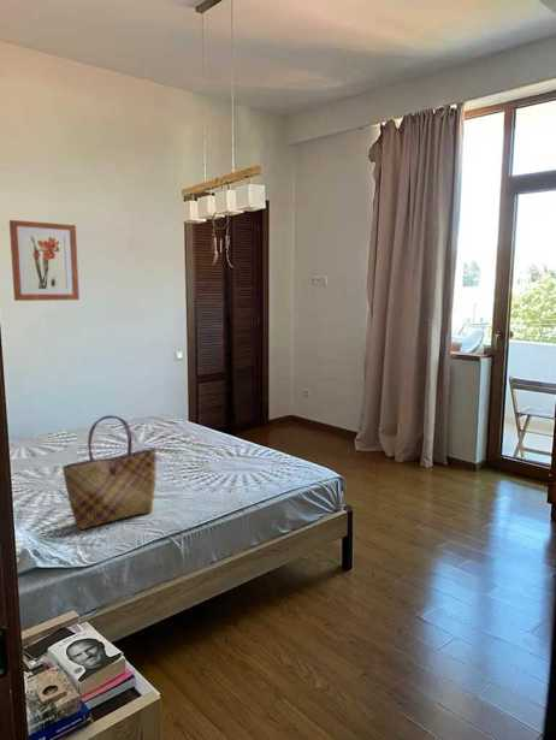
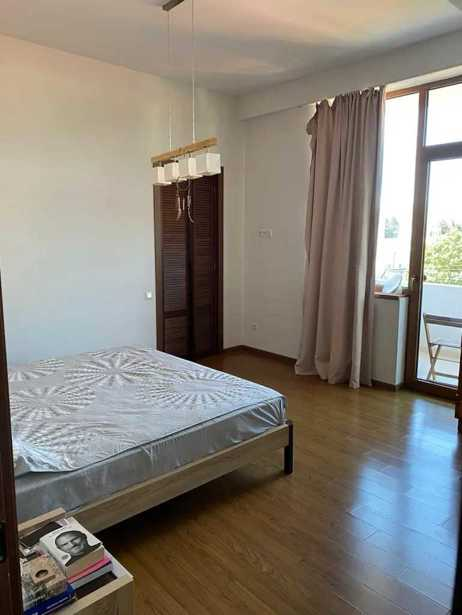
- wall art (46, 261)
- tote bag (112, 467)
